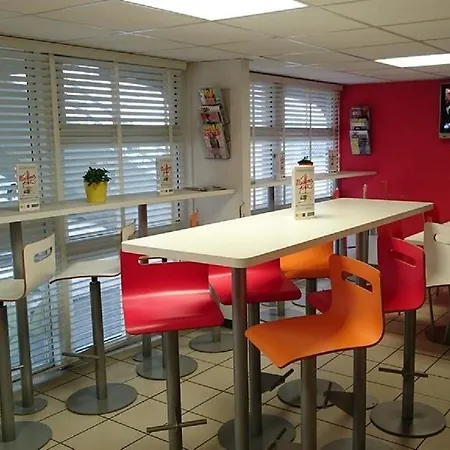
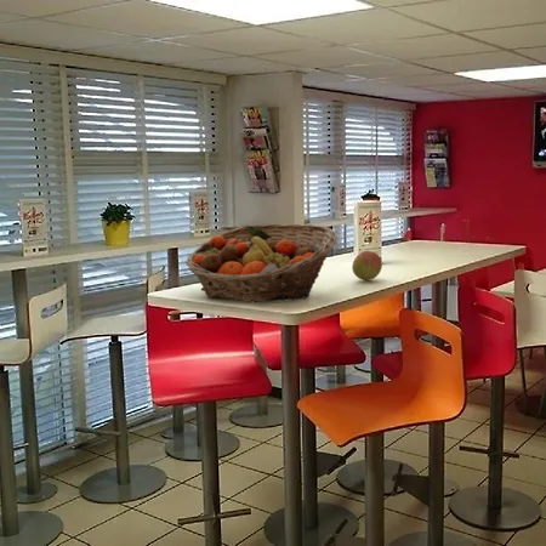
+ fruit (366, 265)
+ fruit basket (260, 260)
